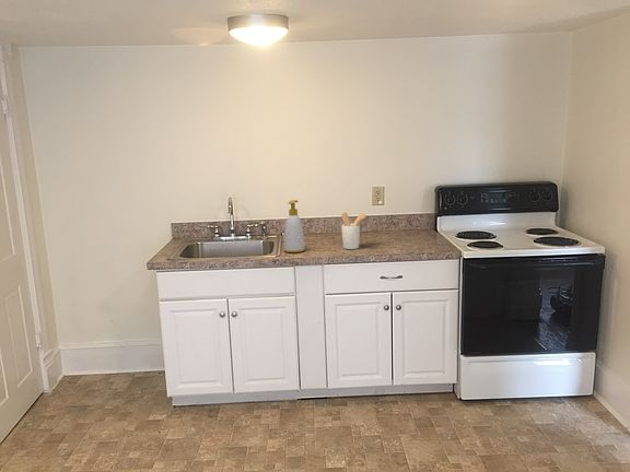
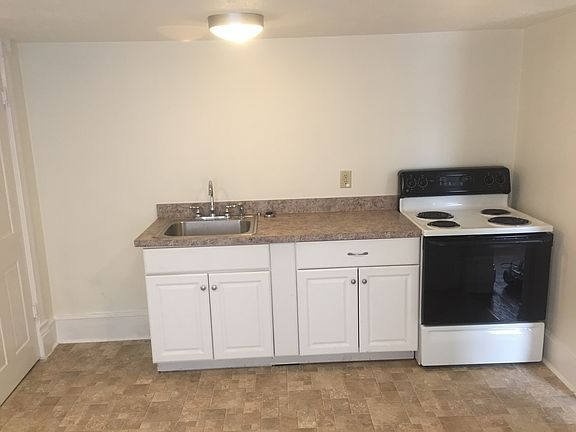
- soap bottle (293, 225)
- utensil holder (354, 229)
